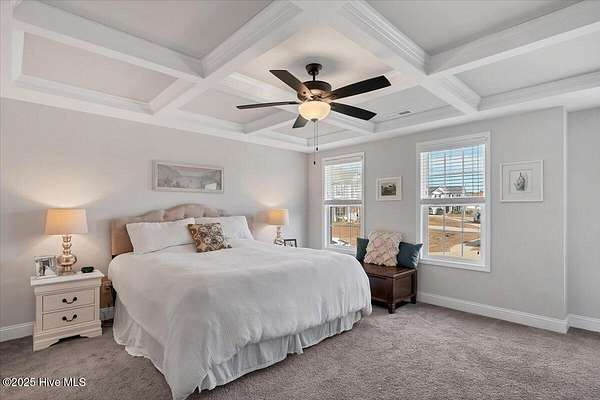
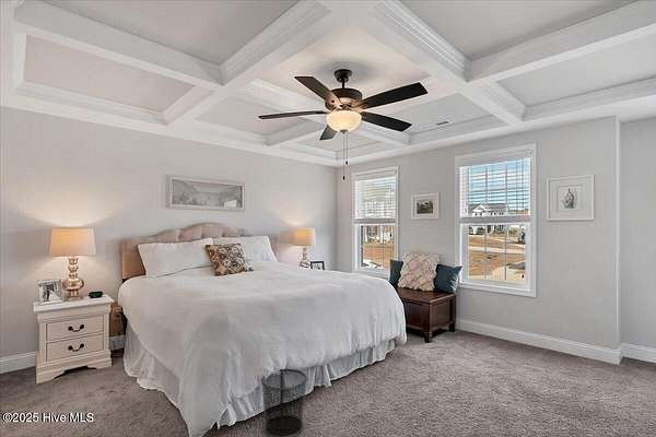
+ waste bin (283, 402)
